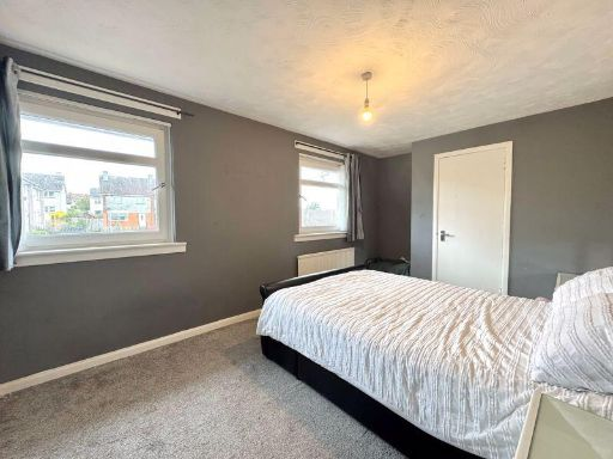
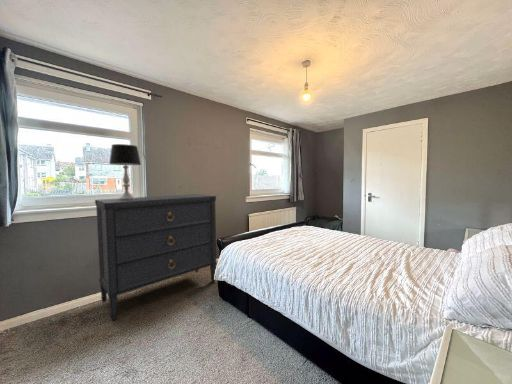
+ dresser (162, 244)
+ table lamp (125, 172)
